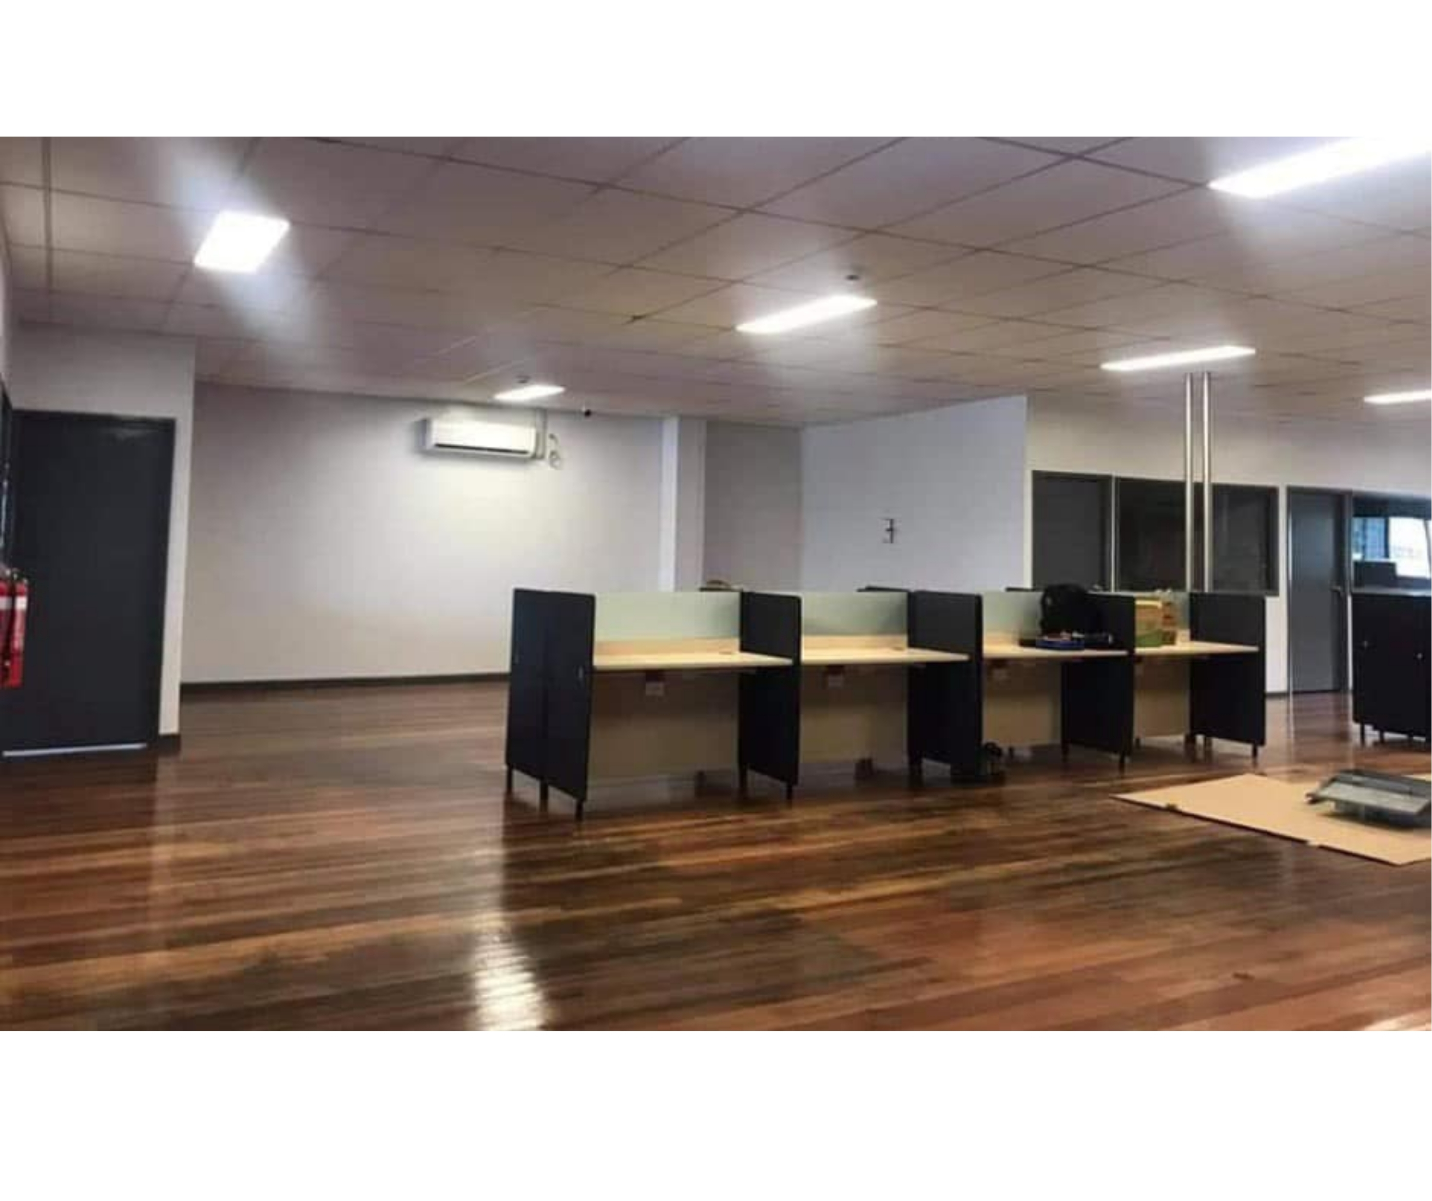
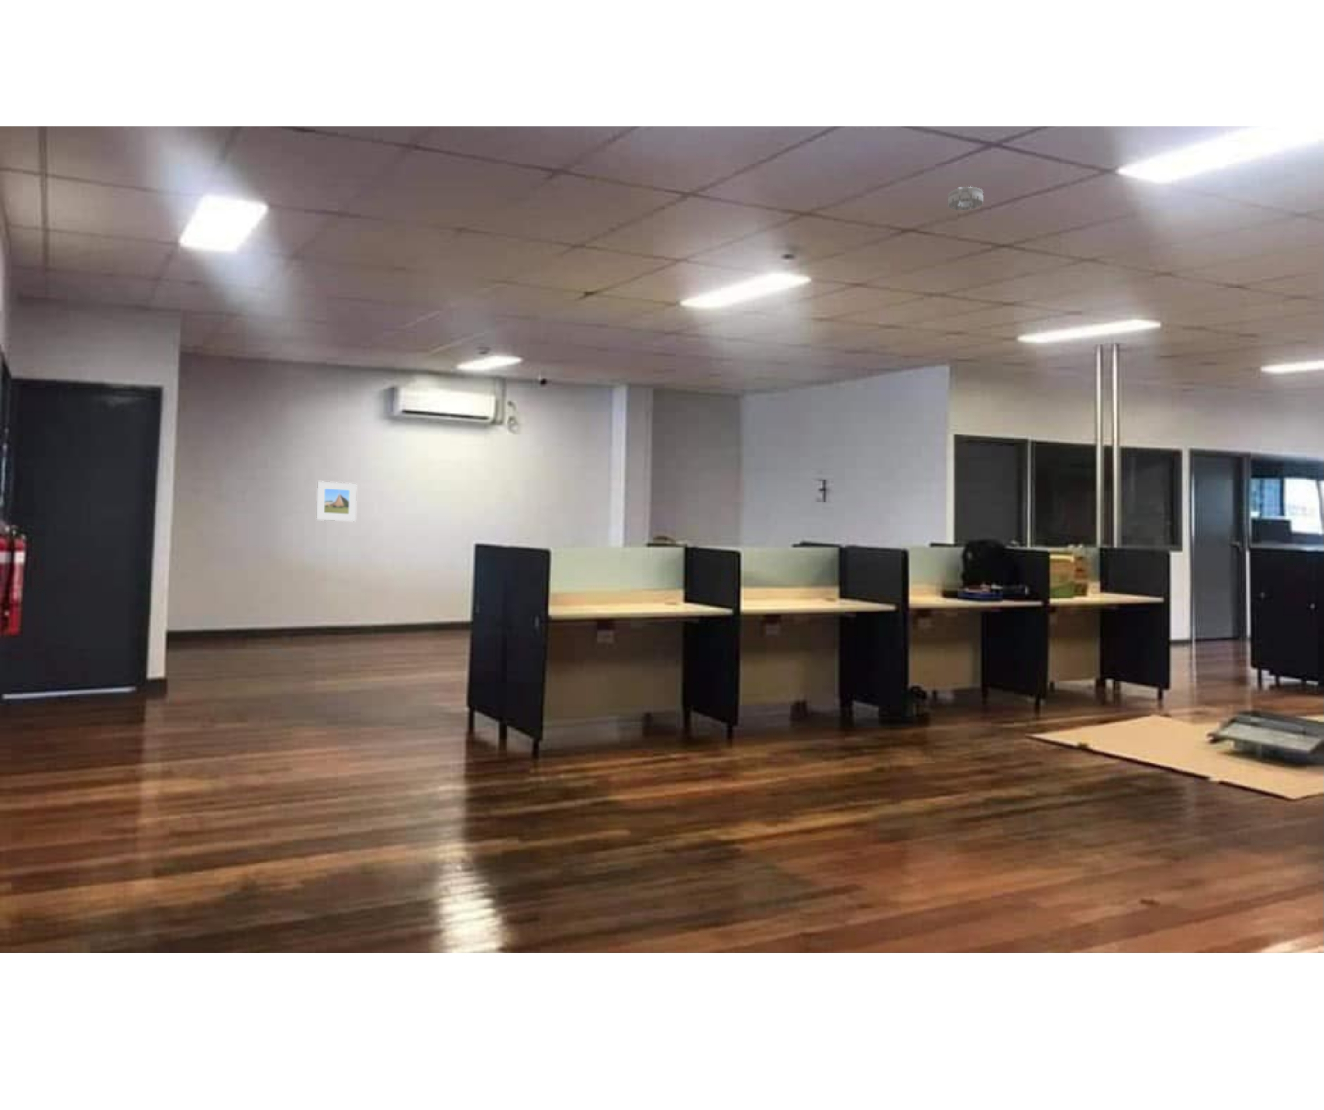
+ smoke detector (965, 198)
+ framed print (337, 501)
